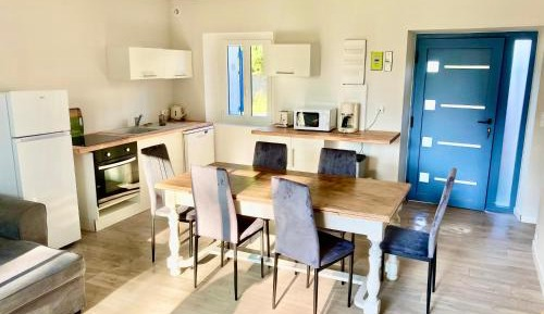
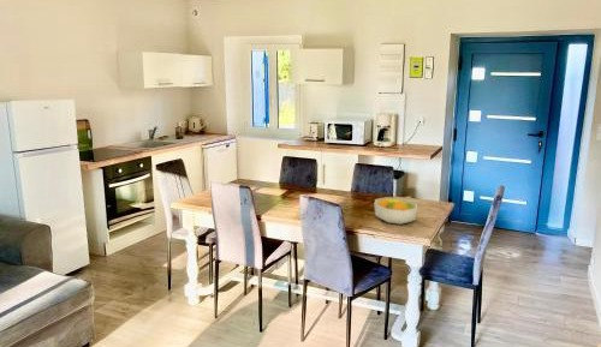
+ fruit bowl (394, 208)
